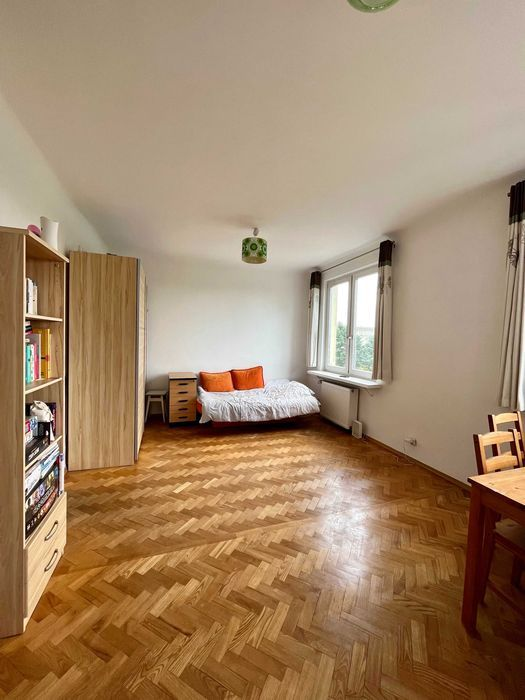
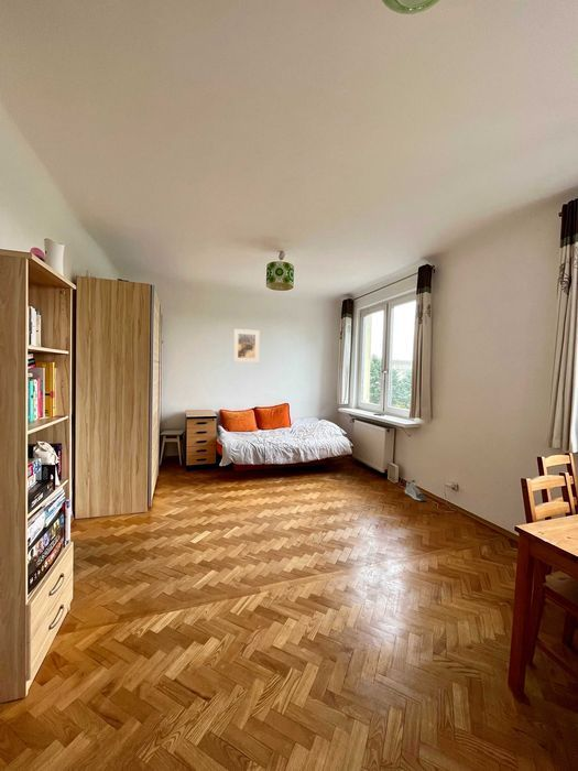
+ sneaker (414, 489)
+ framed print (247, 346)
